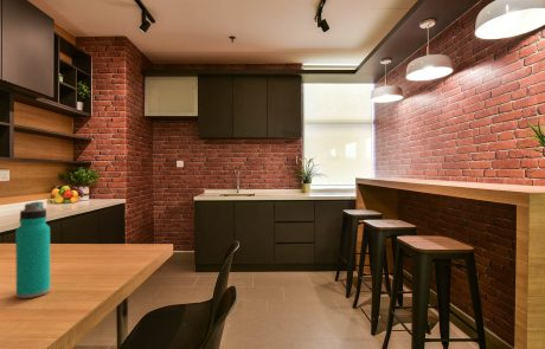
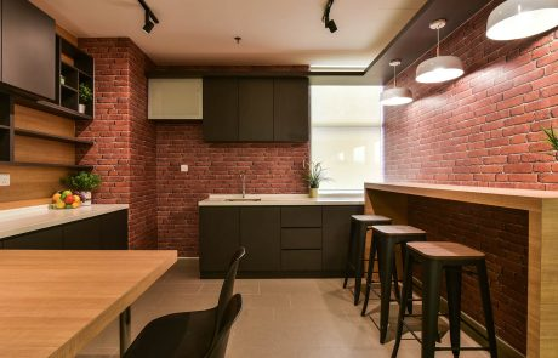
- water bottle (33, 247)
